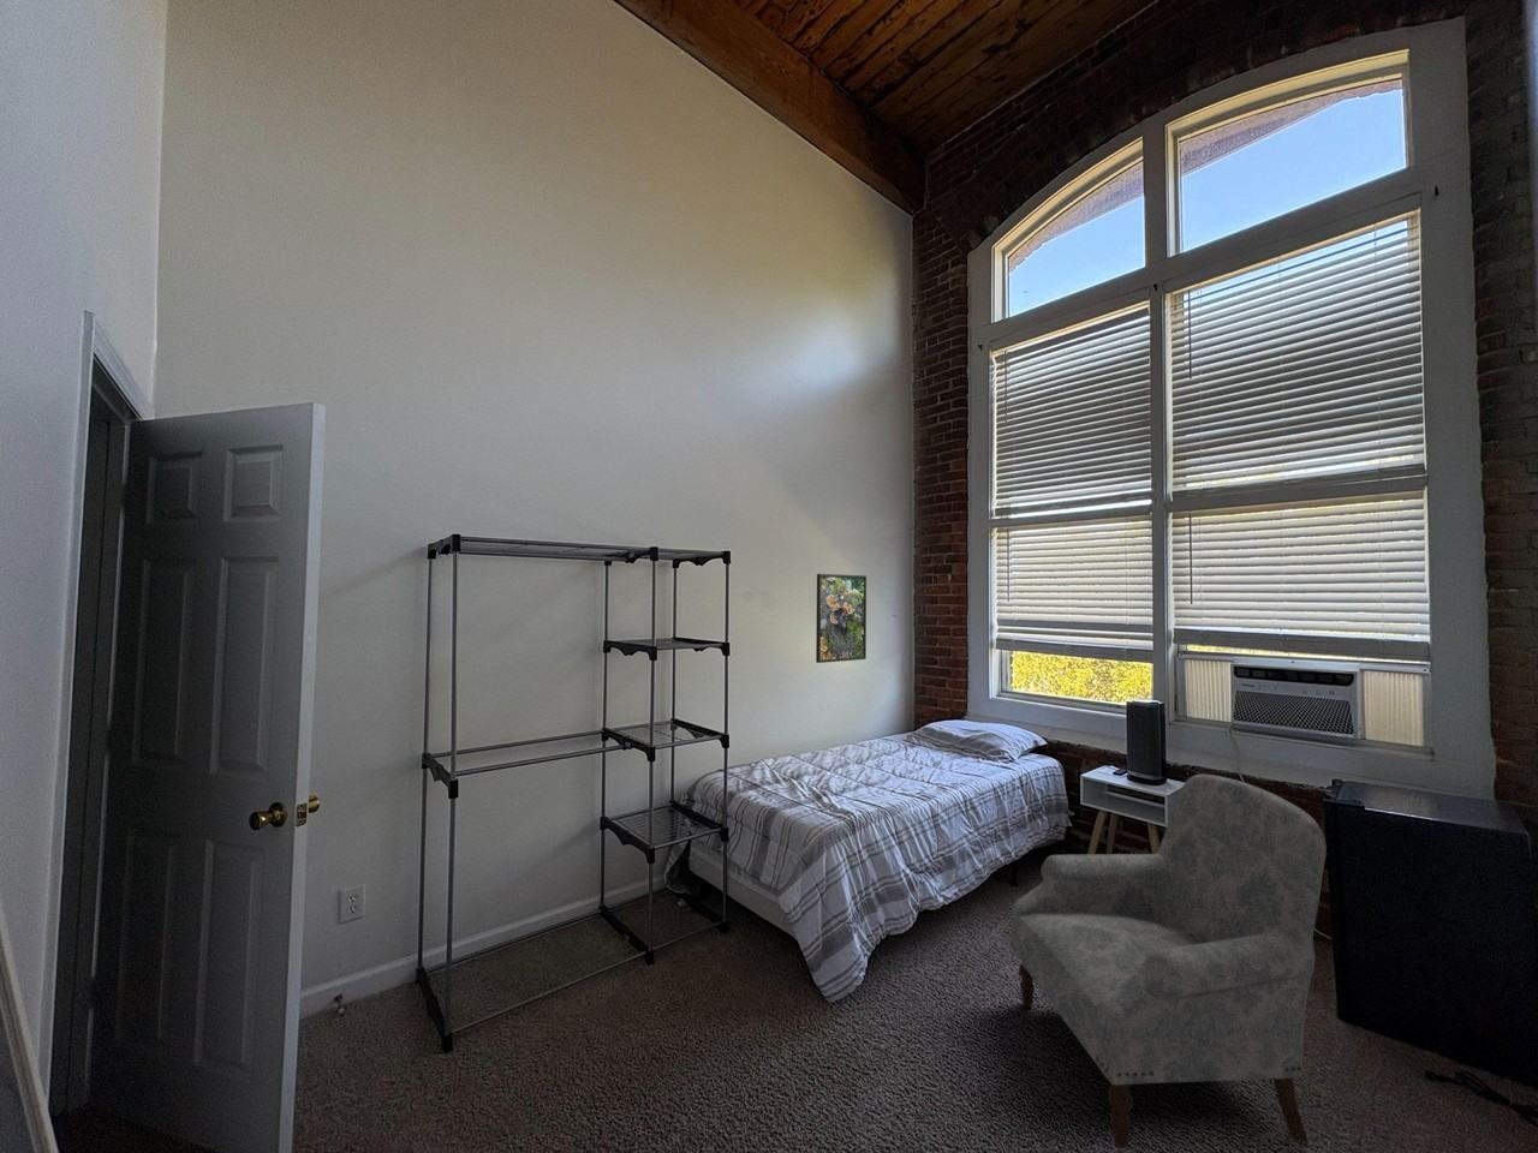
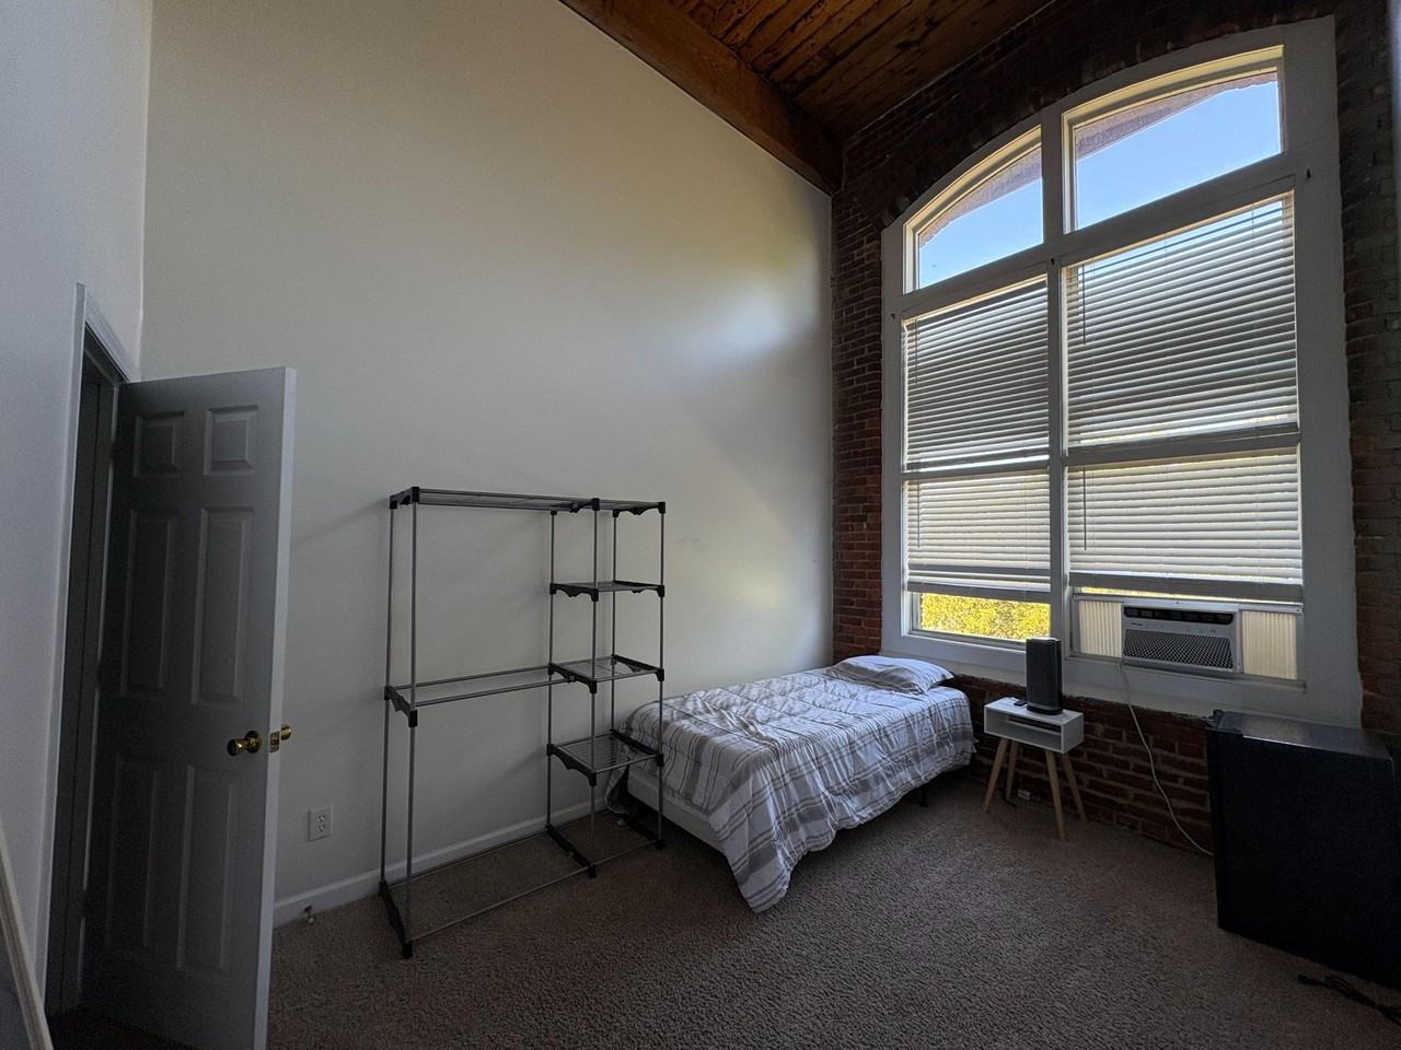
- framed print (842, 618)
- armchair (1158, 923)
